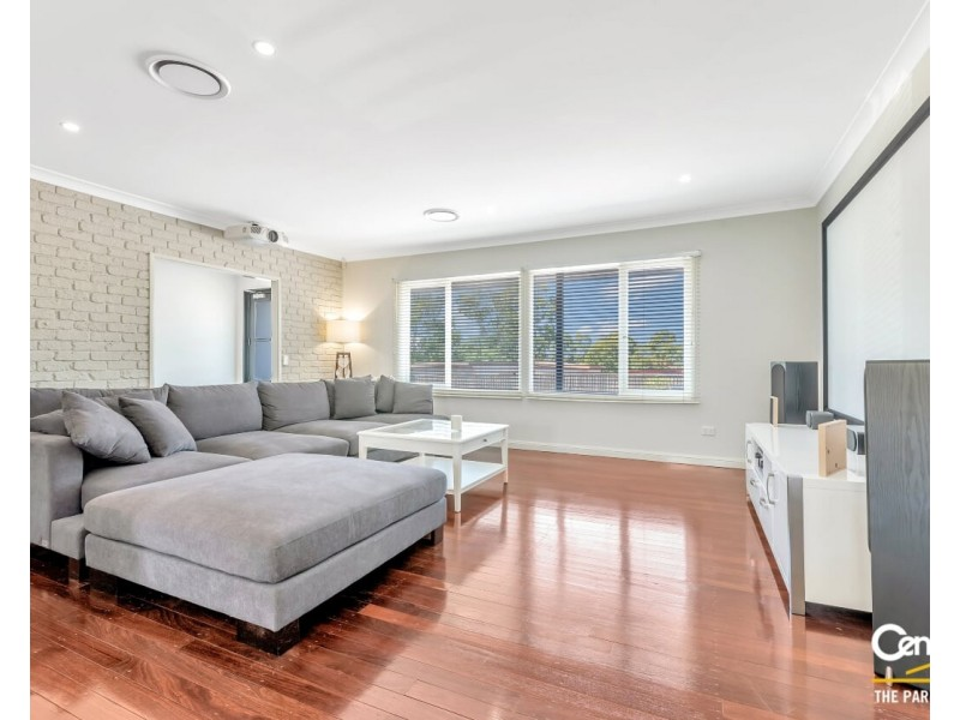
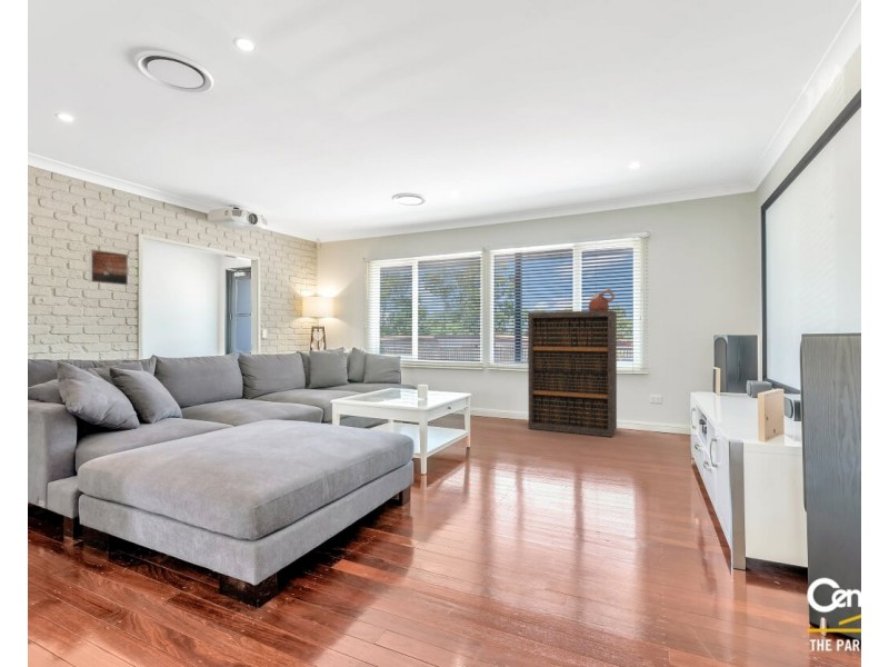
+ ceramic vessel (601, 299)
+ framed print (109, 267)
+ bookshelf (572, 370)
